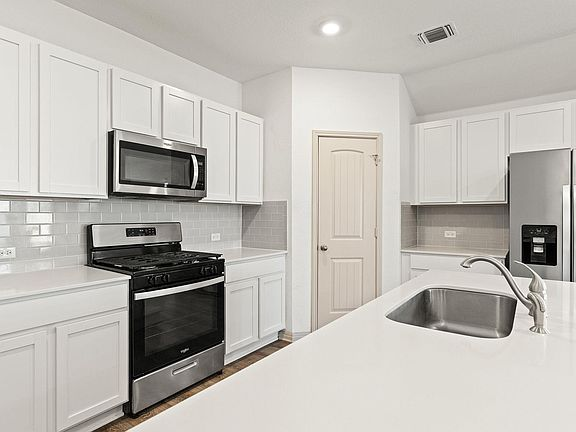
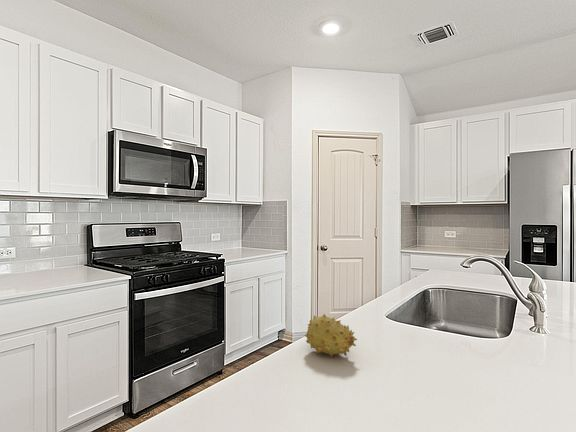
+ fruit (330, 334)
